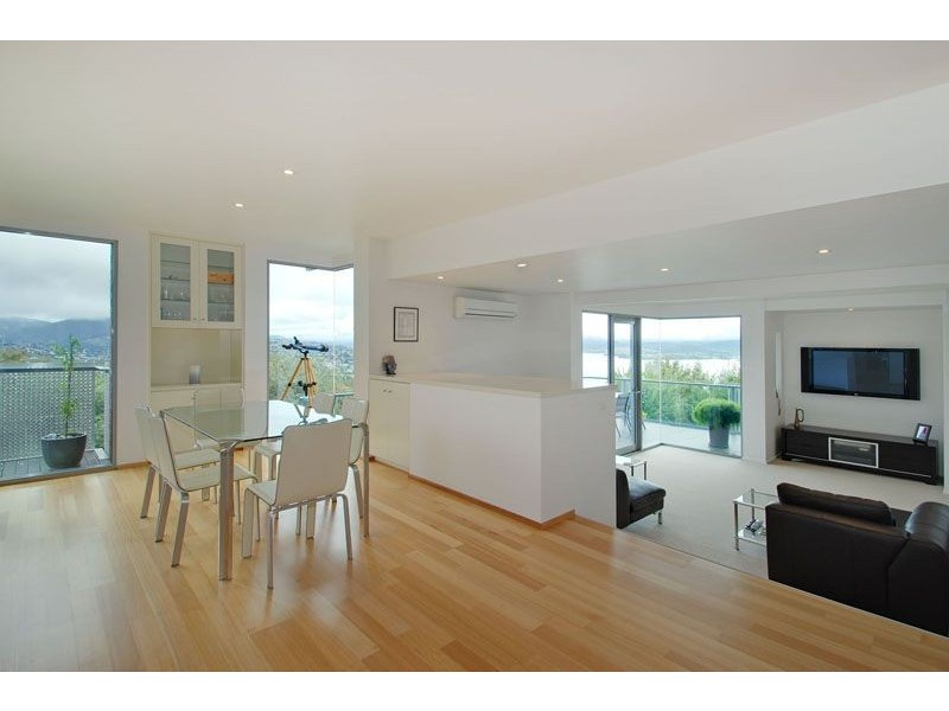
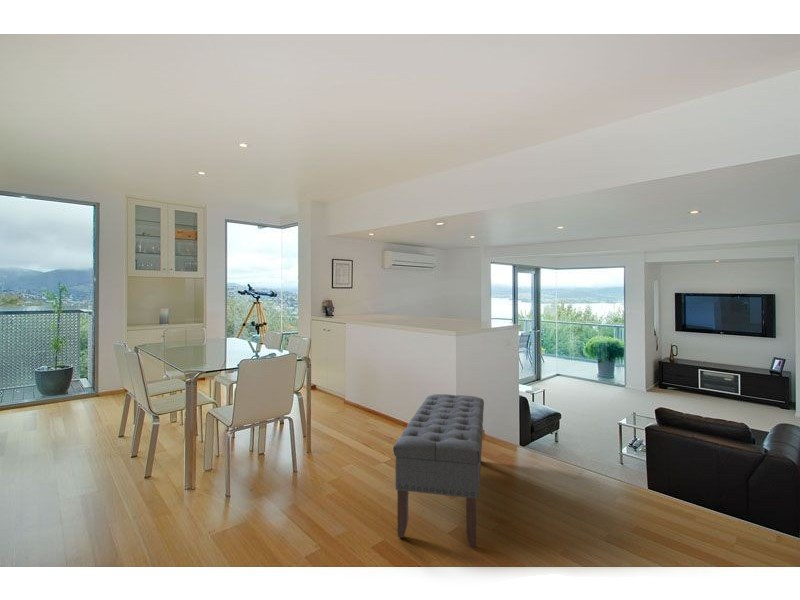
+ bench (447, 452)
